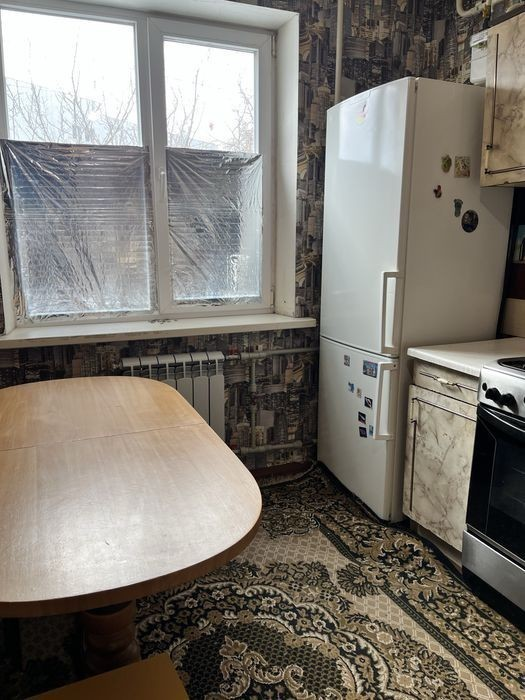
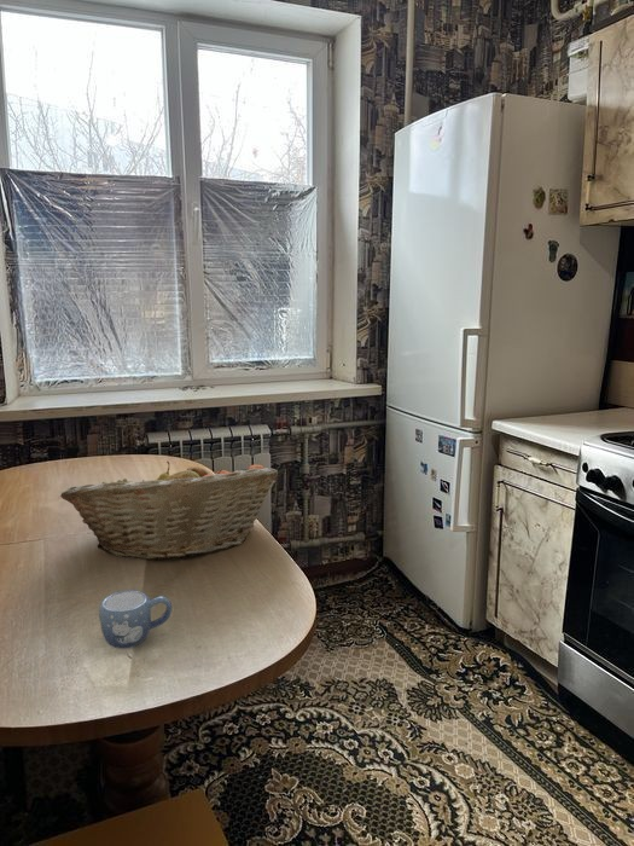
+ mug (136, 618)
+ fruit basket (174, 499)
